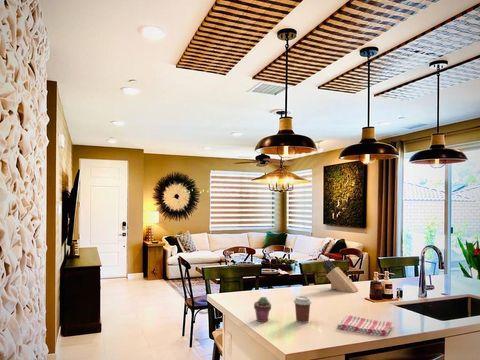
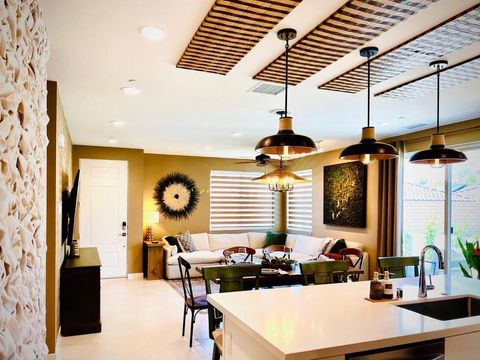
- knife block (339, 275)
- coffee cup (302, 309)
- potted succulent (262, 308)
- dish towel (364, 324)
